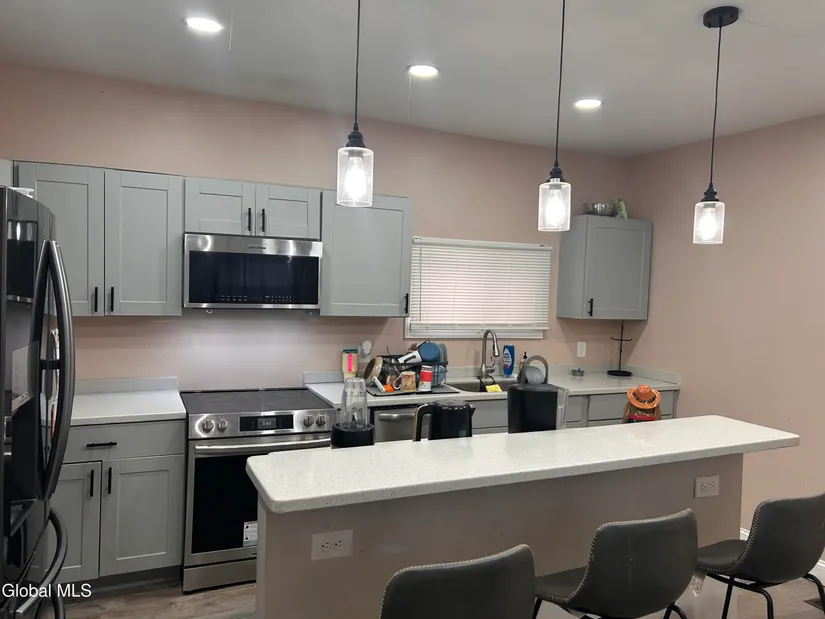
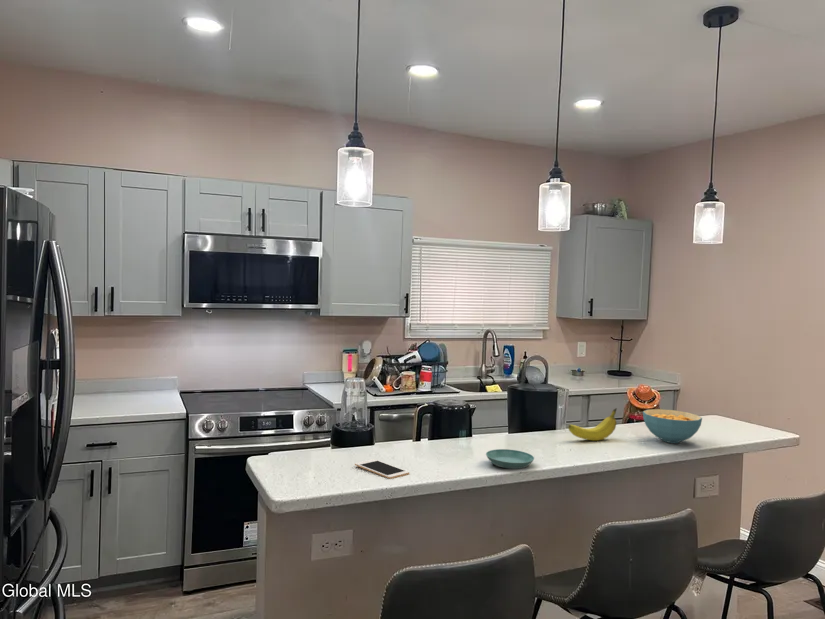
+ fruit (594, 427)
+ cereal bowl (671, 427)
+ cell phone (381, 468)
+ saucer (509, 459)
